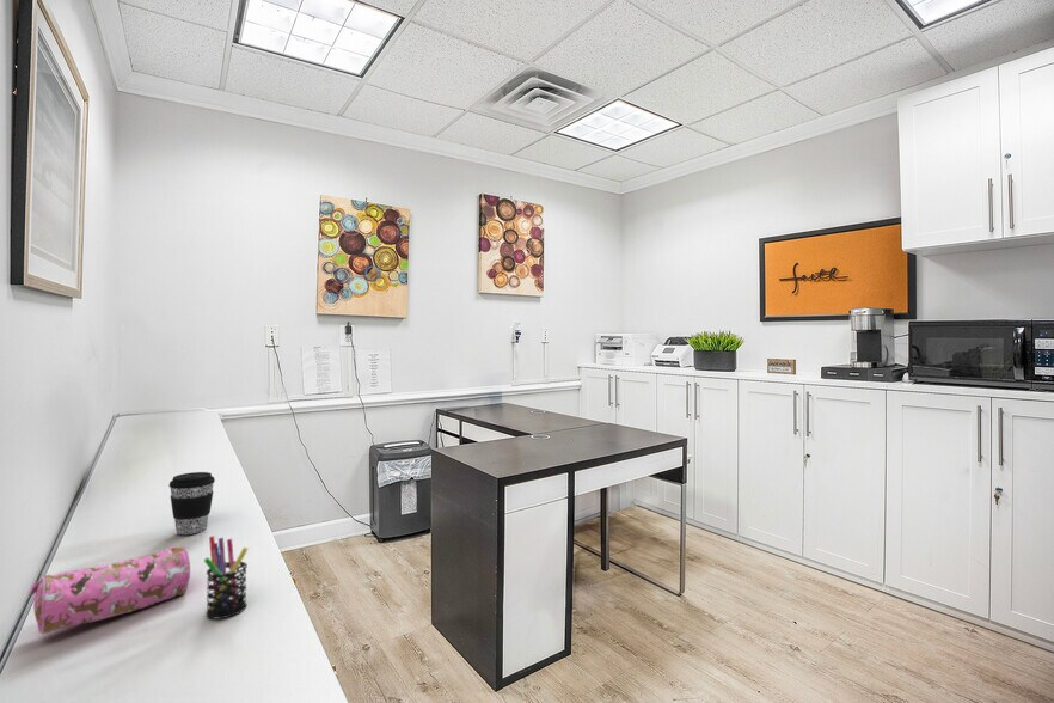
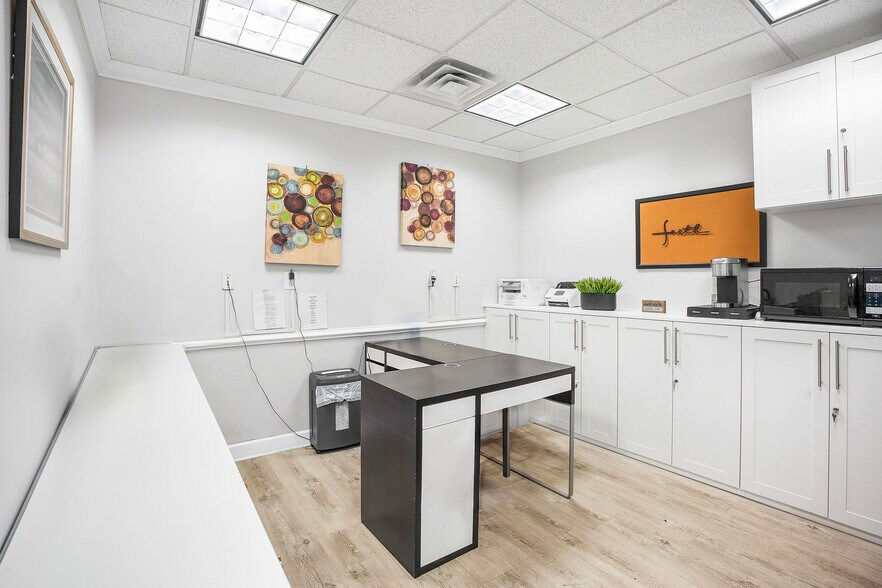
- coffee cup (191, 502)
- pen holder (221, 575)
- pencil case (115, 586)
